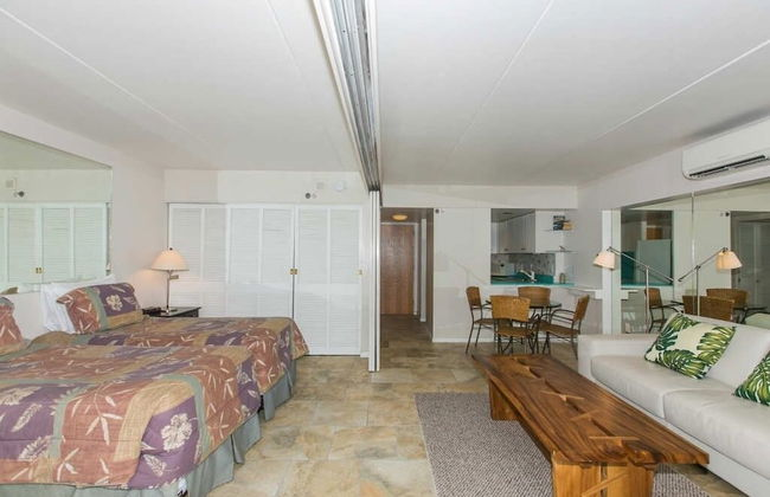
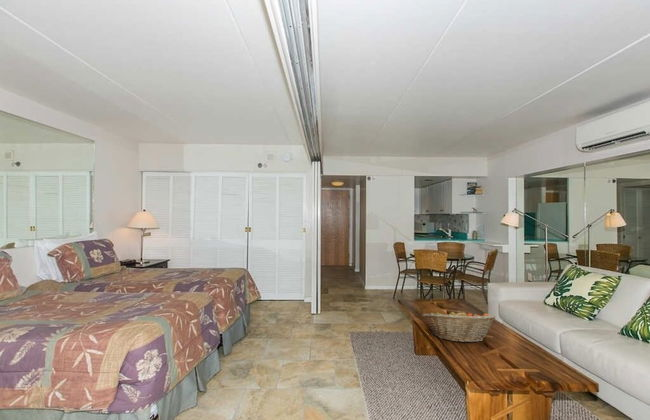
+ fruit basket (457, 321)
